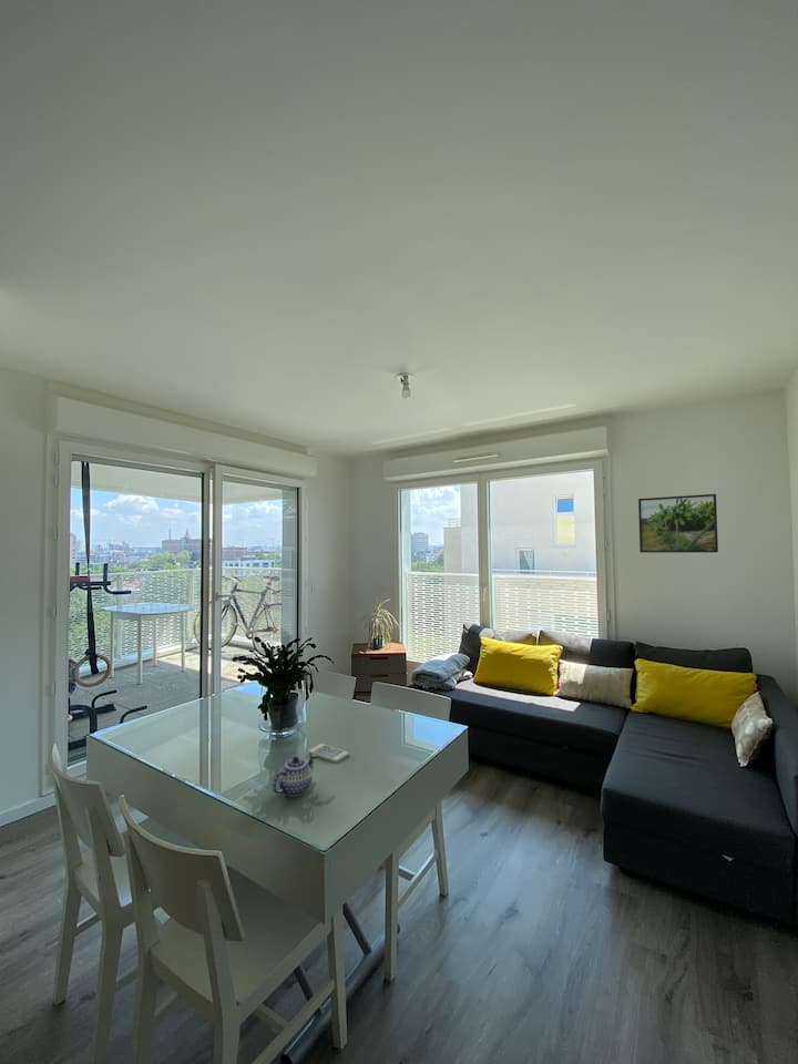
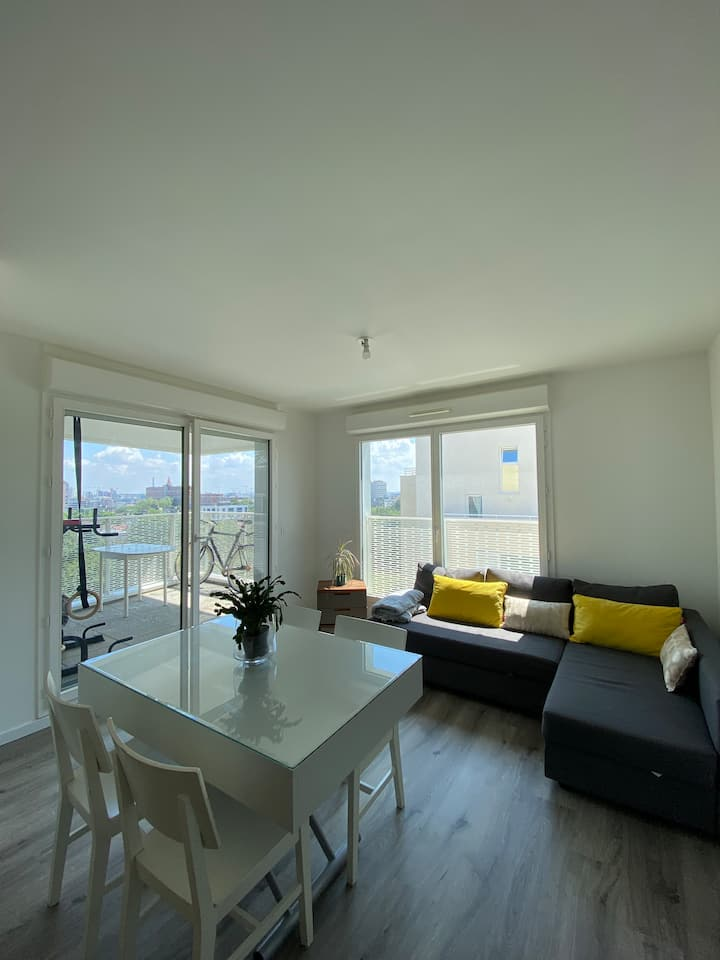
- smartphone (328, 753)
- teapot (295, 774)
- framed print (676, 524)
